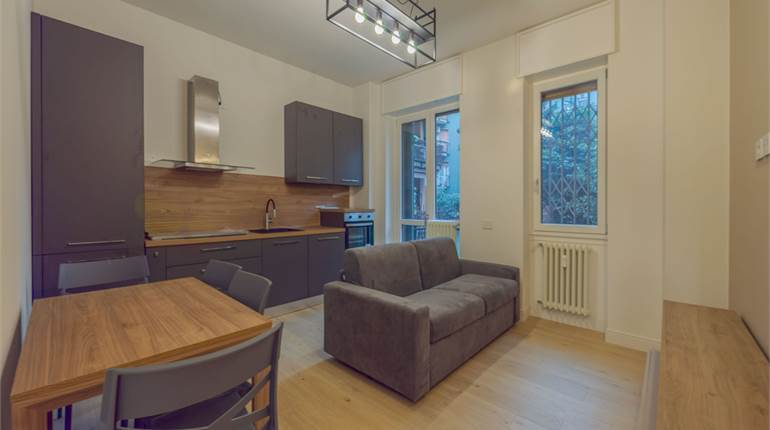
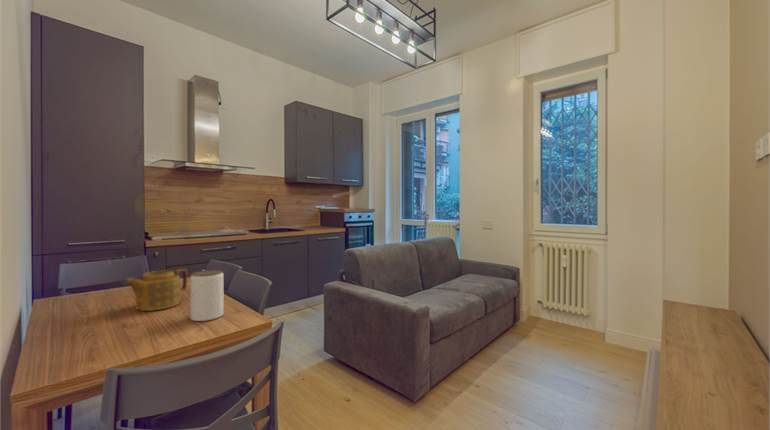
+ jar (207, 294)
+ teapot (157, 289)
